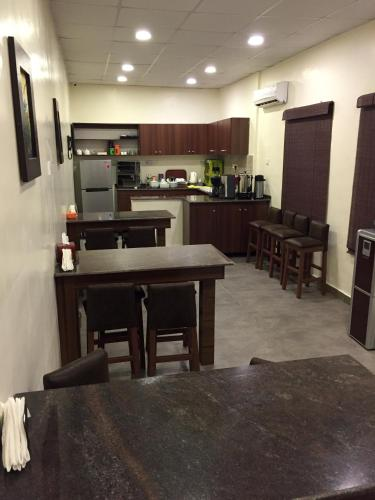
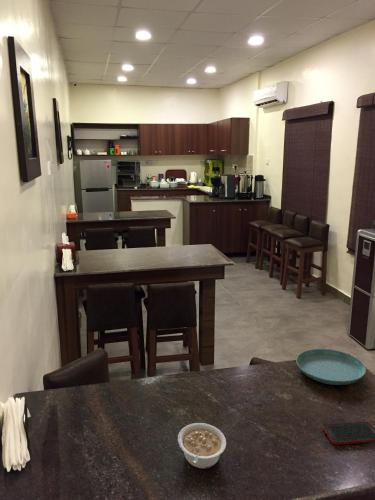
+ cell phone (351, 433)
+ saucer (329, 367)
+ legume (202, 447)
